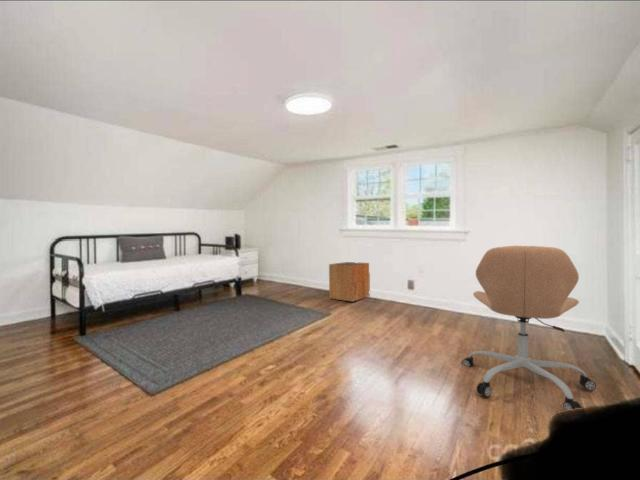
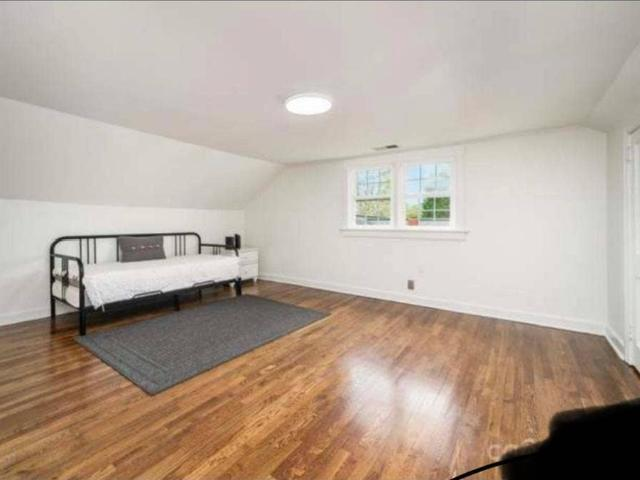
- office chair (522, 313)
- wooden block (349, 280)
